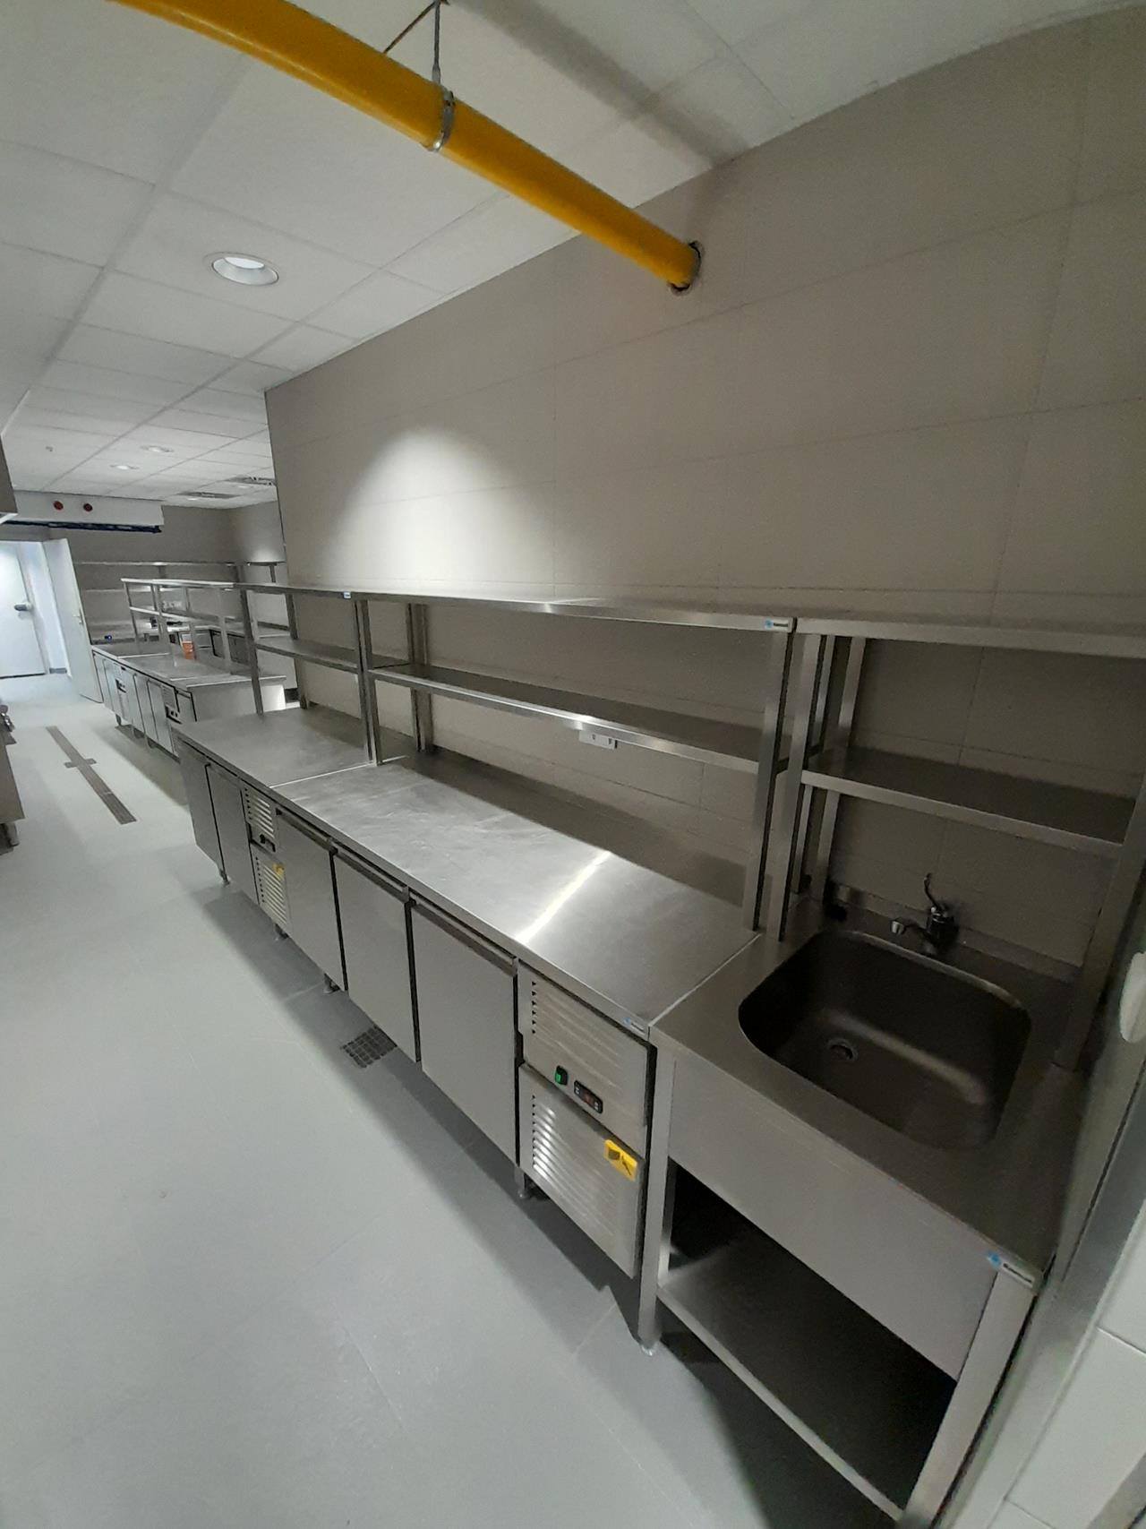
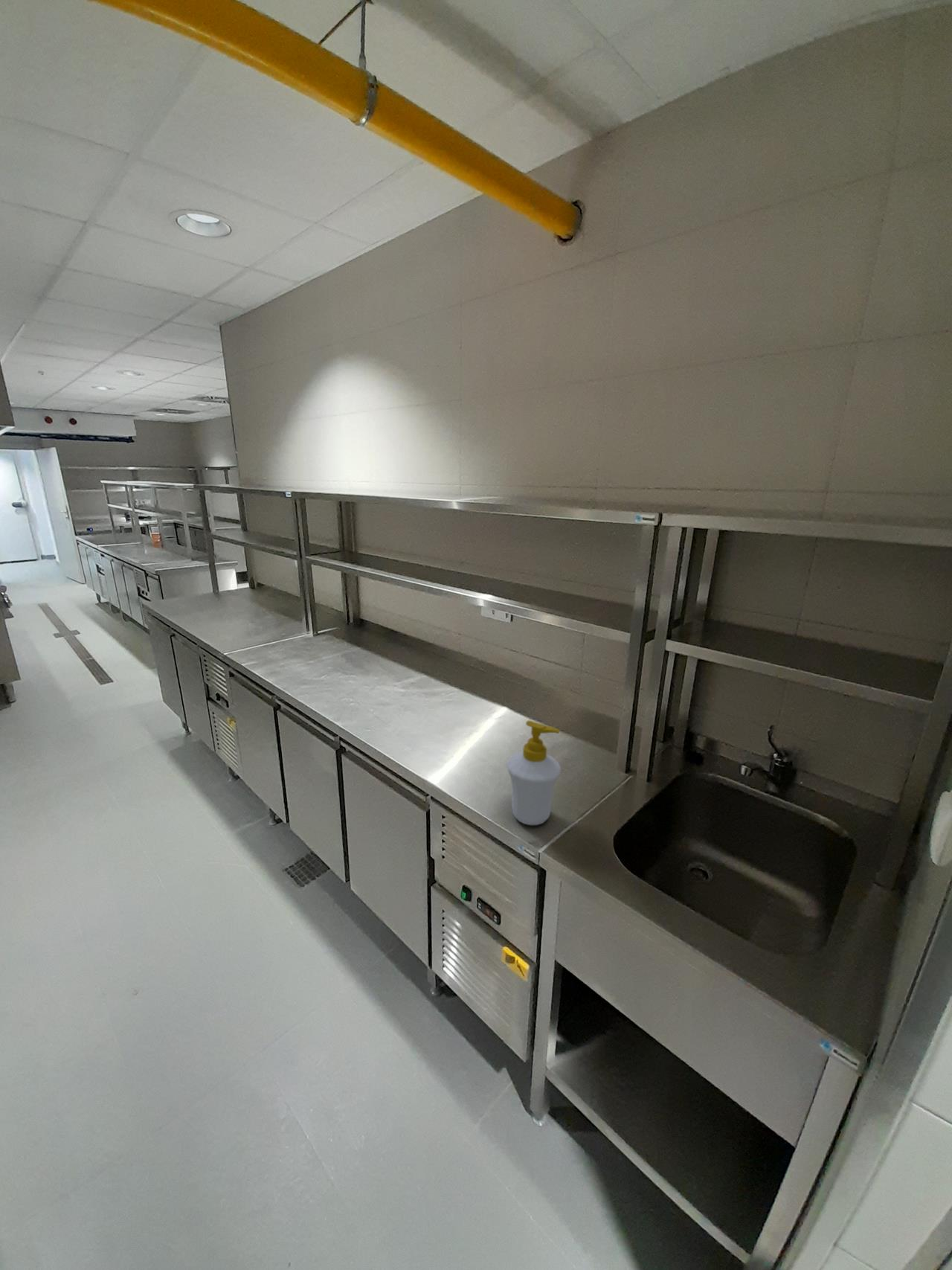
+ soap bottle (533, 771)
